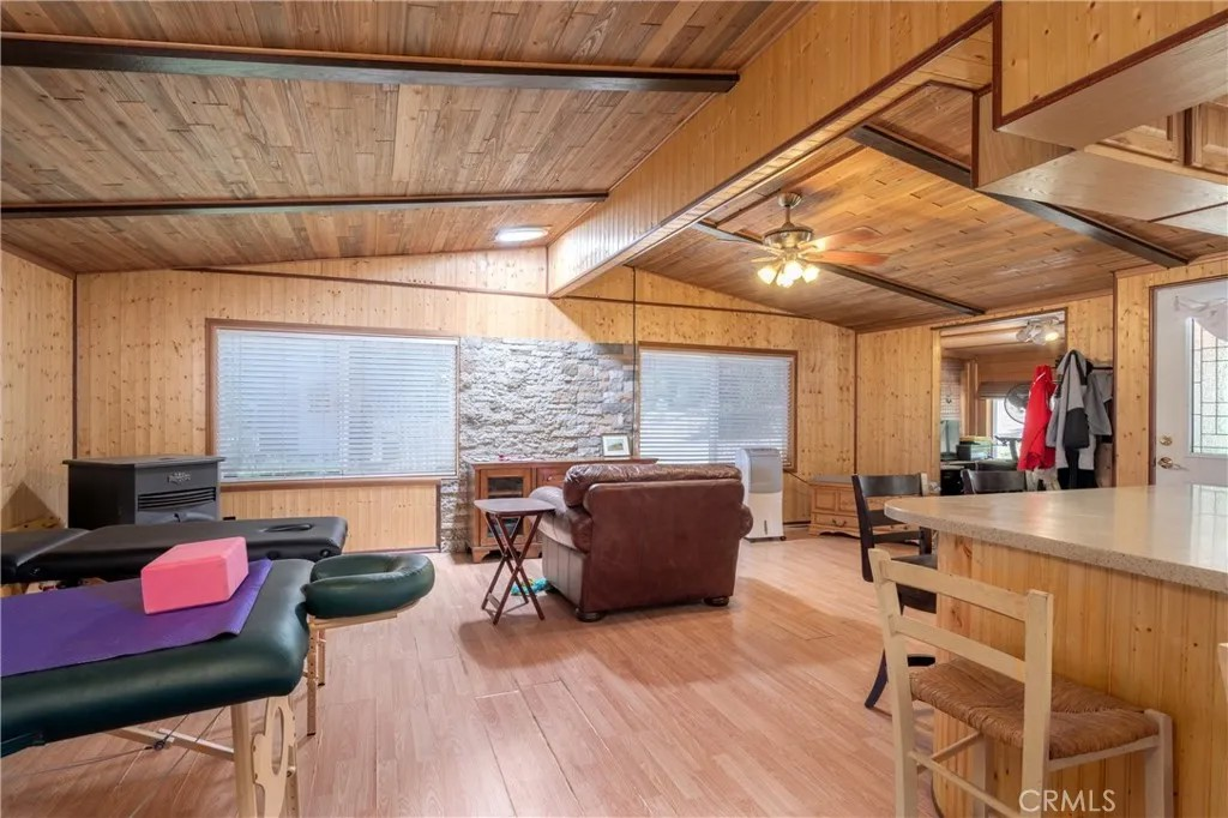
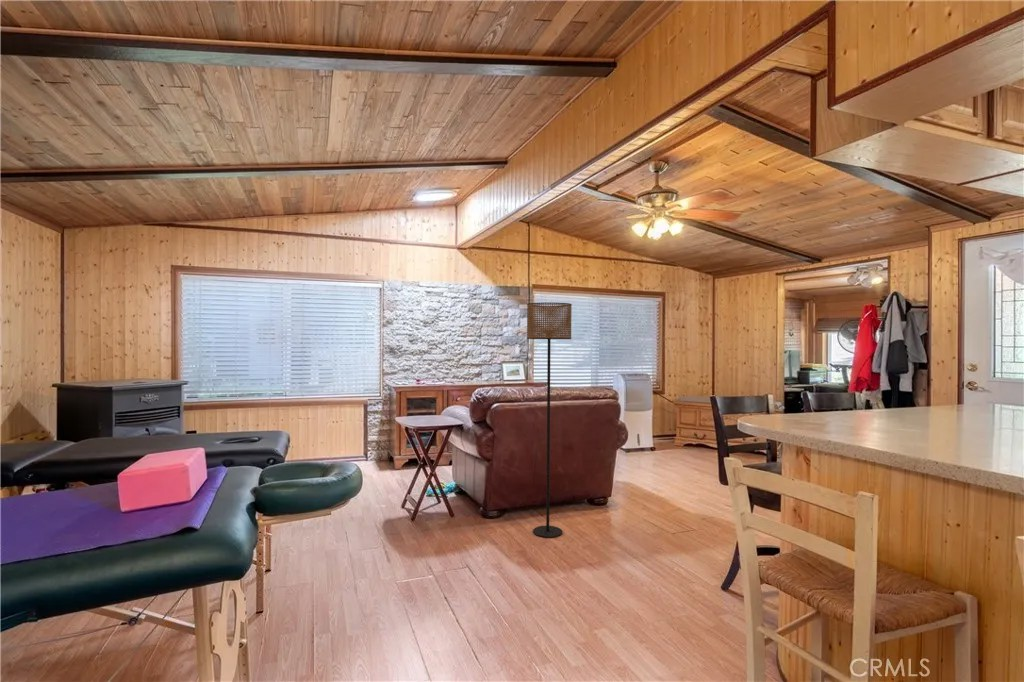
+ floor lamp (548, 418)
